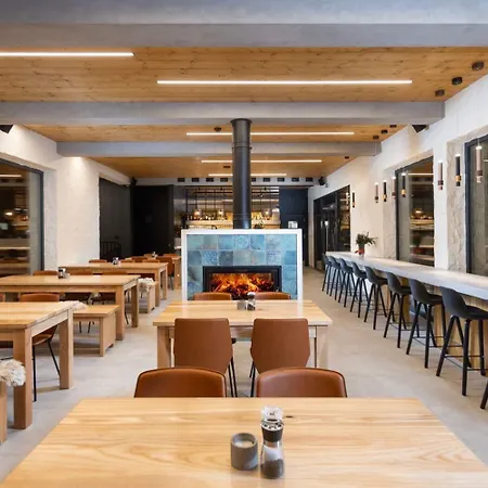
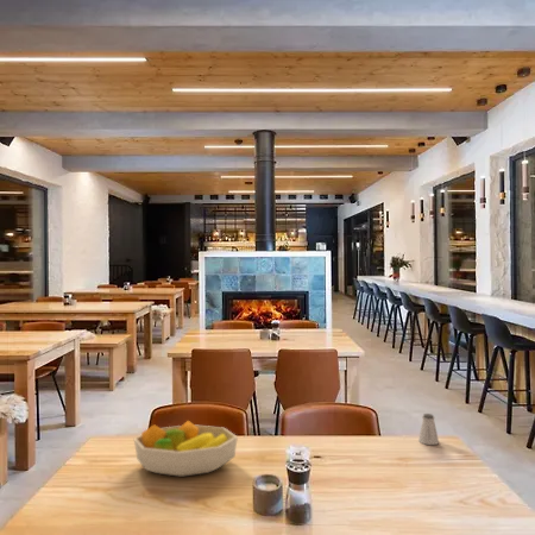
+ fruit bowl (185, 445)
+ saltshaker (428, 428)
